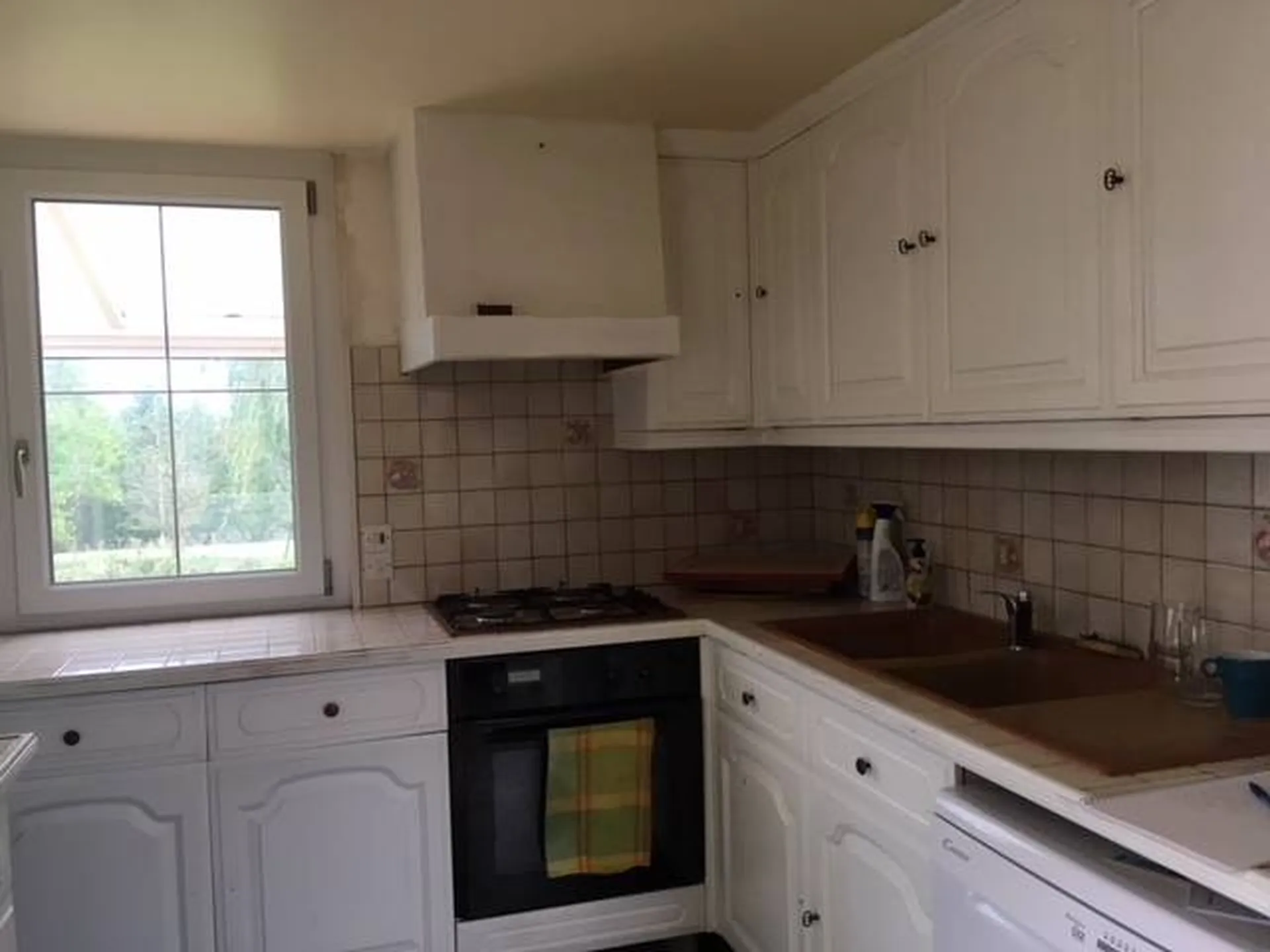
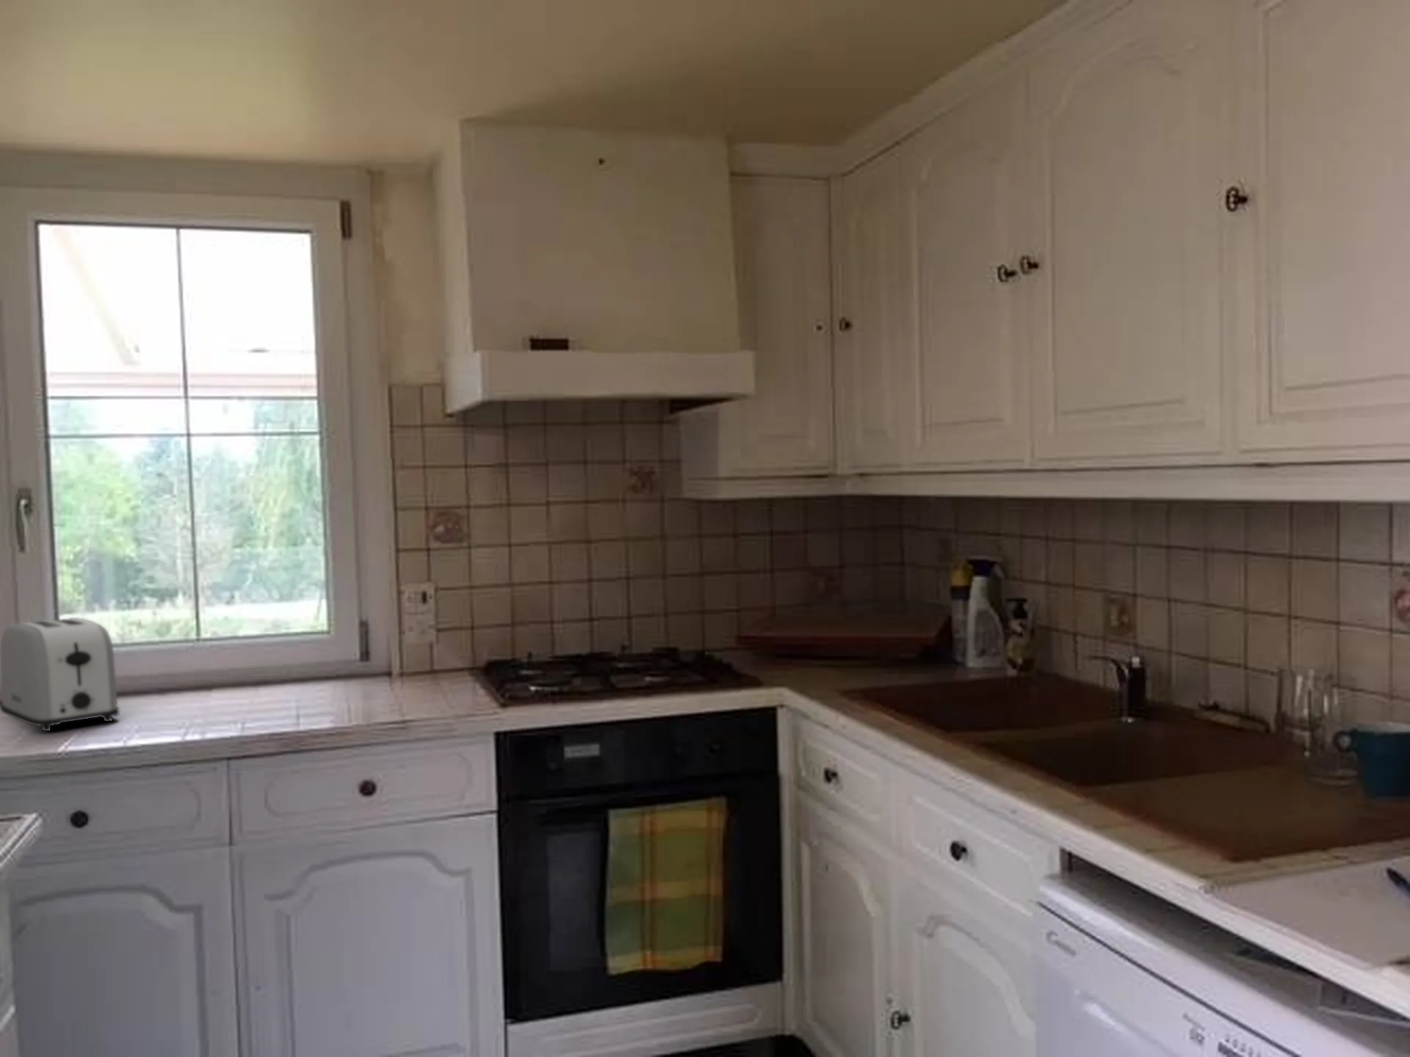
+ toaster (58, 670)
